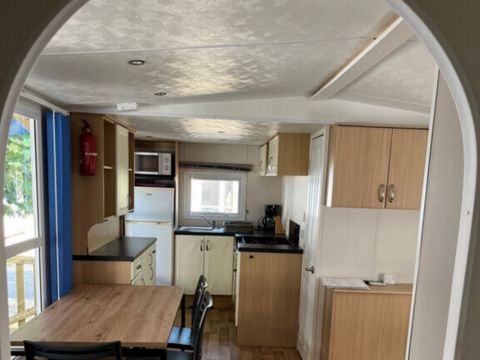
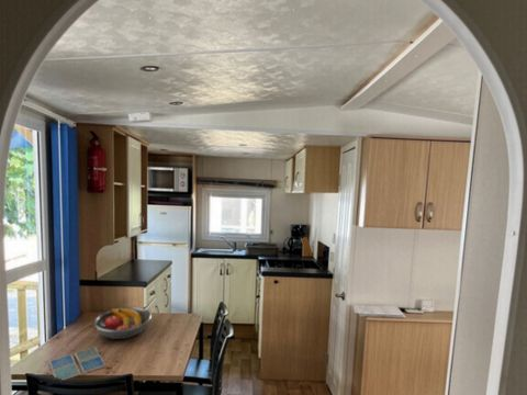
+ drink coaster (78, 362)
+ fruit bowl (123, 323)
